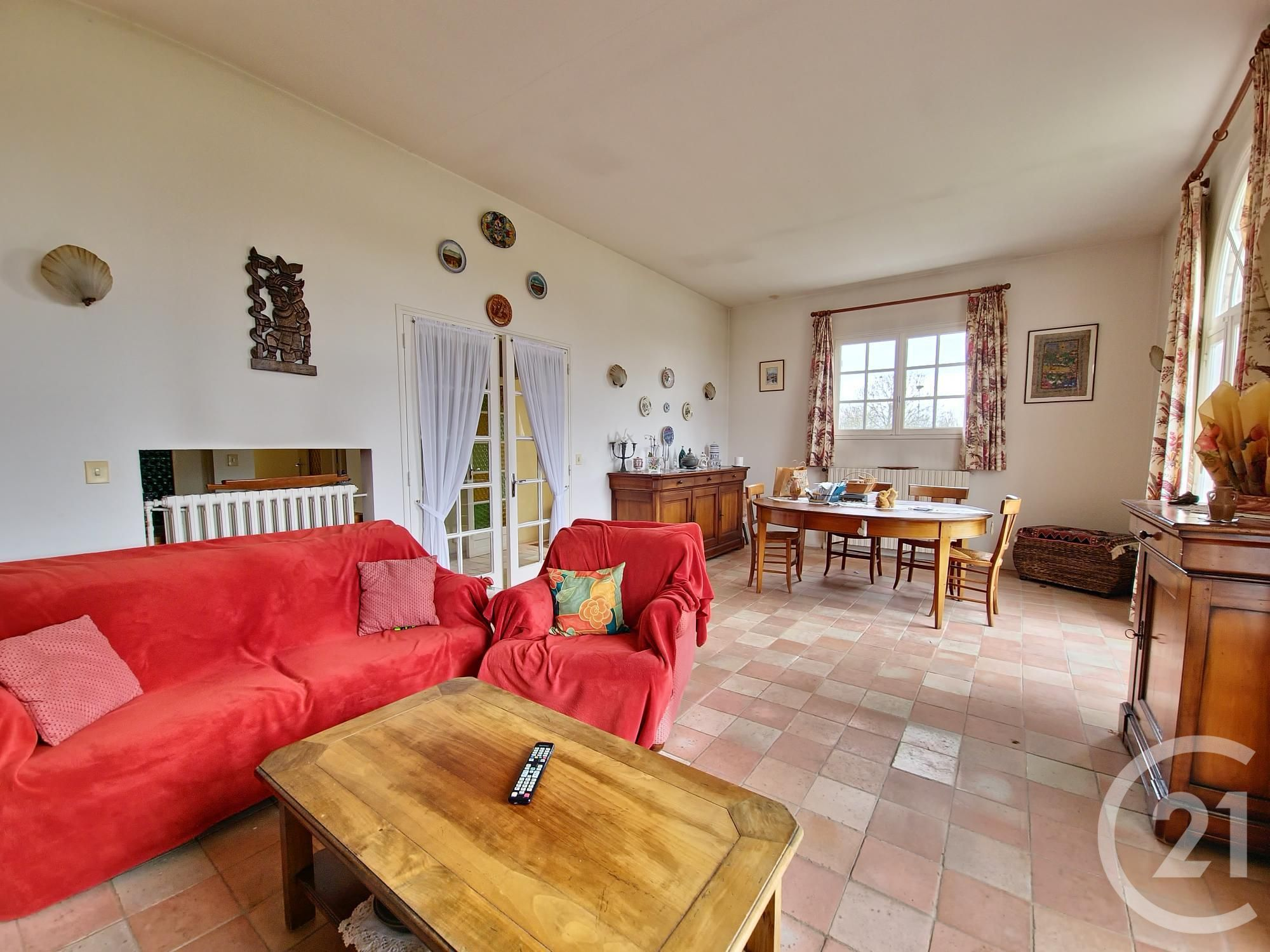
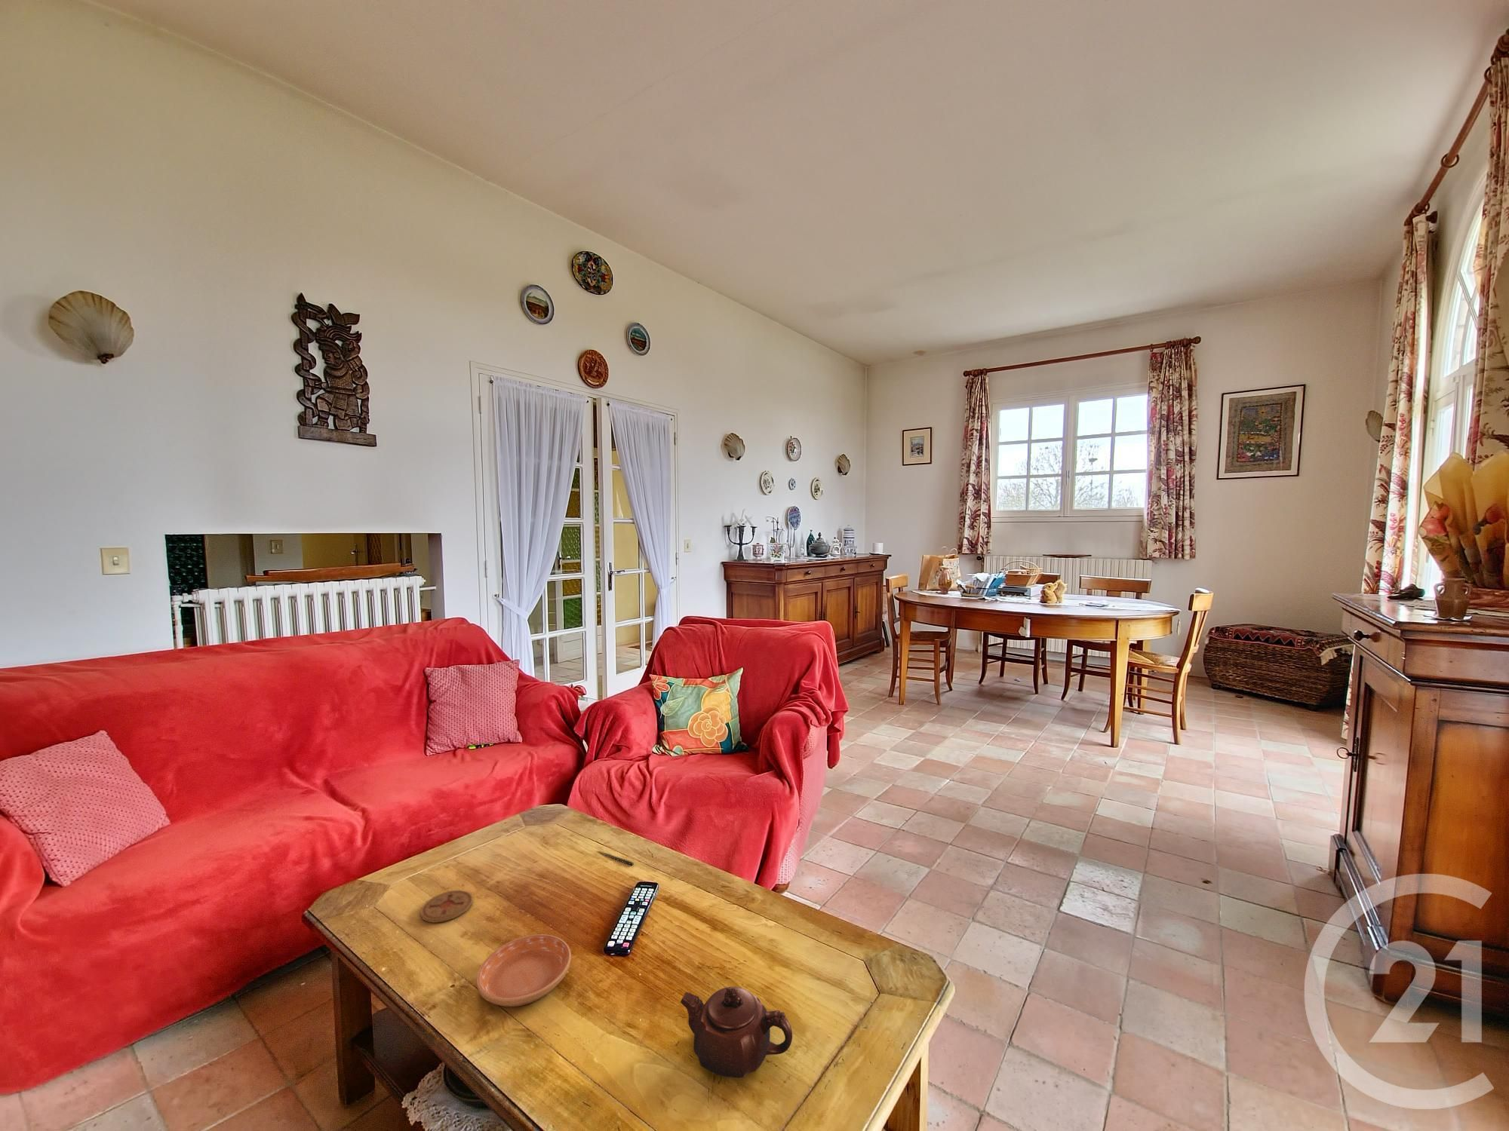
+ pen (612, 855)
+ teapot (734, 1021)
+ saucer (525, 971)
+ coaster (447, 905)
